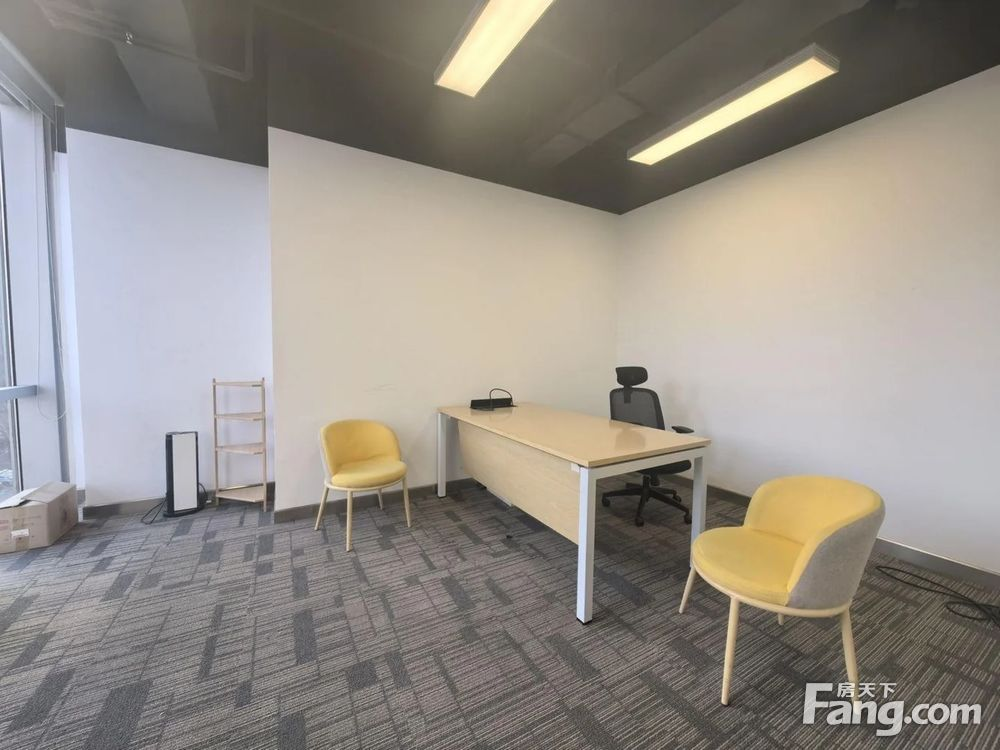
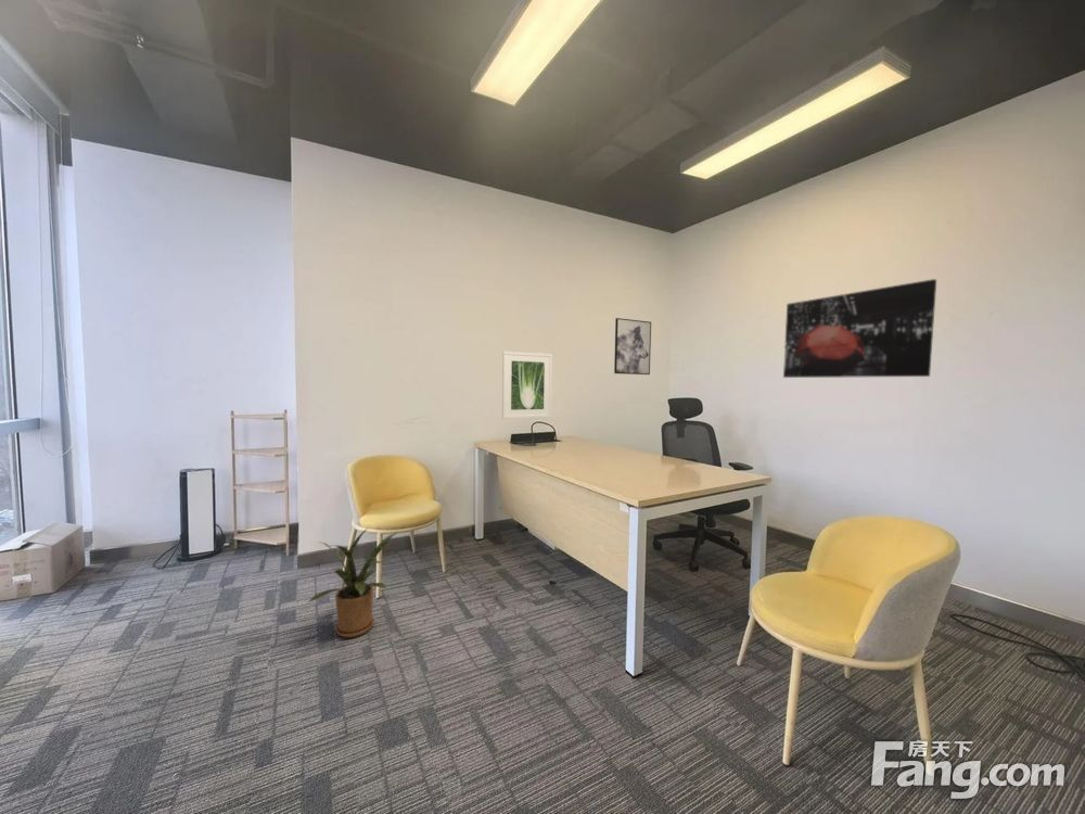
+ wall art (848, 335)
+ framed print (527, 385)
+ wall art (633, 346)
+ house plant (357, 583)
